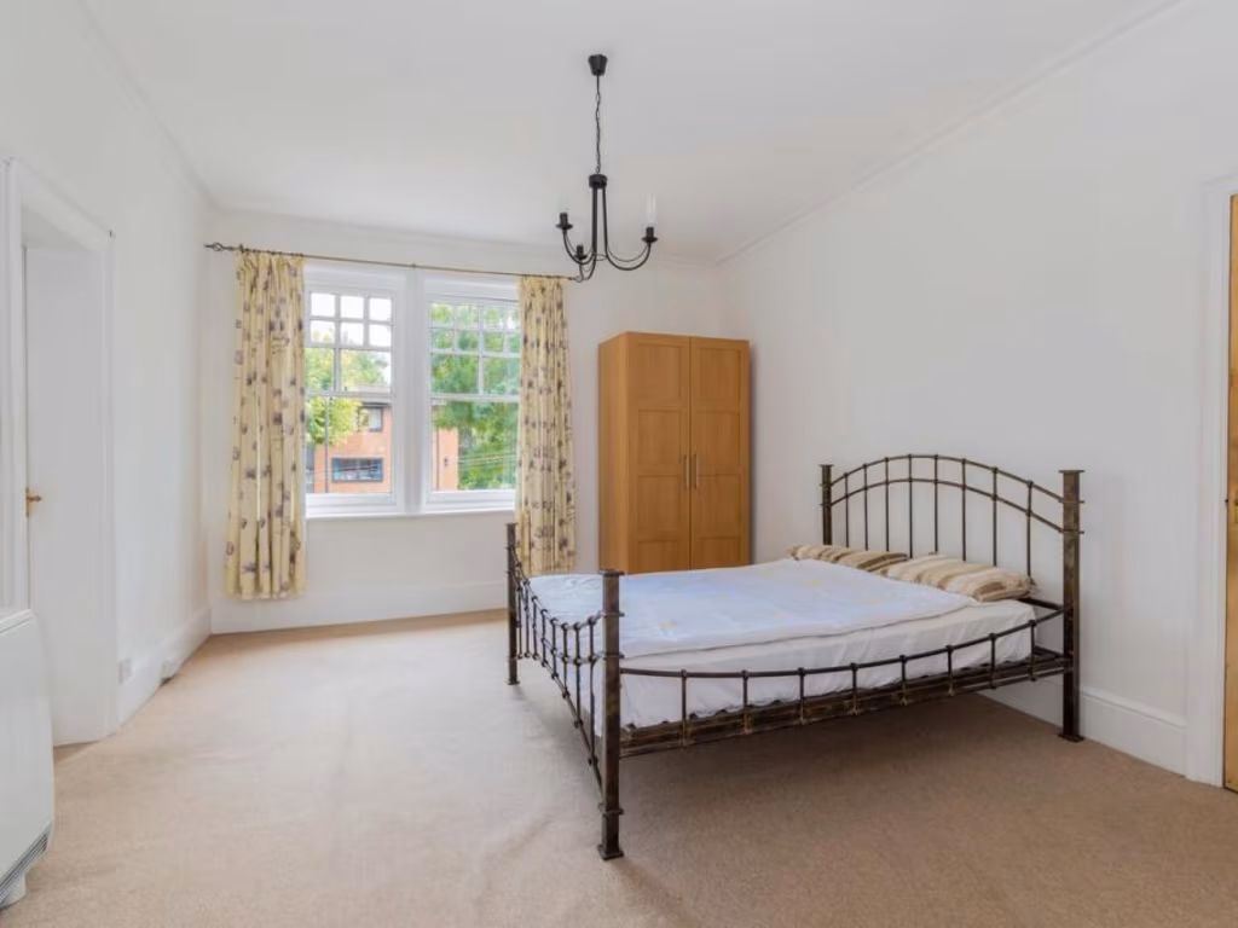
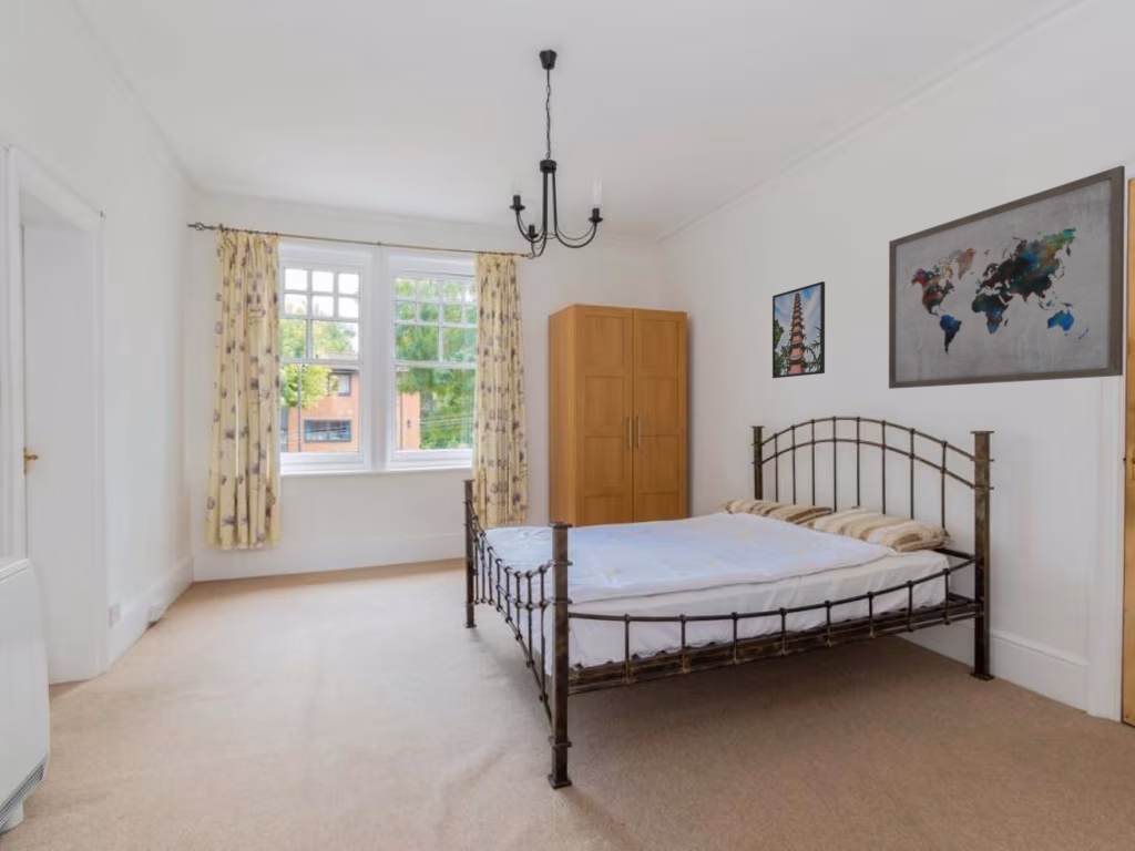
+ wall art (985, 296)
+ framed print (797, 332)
